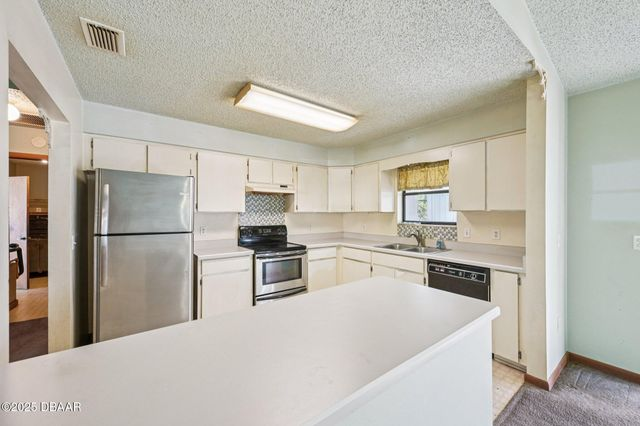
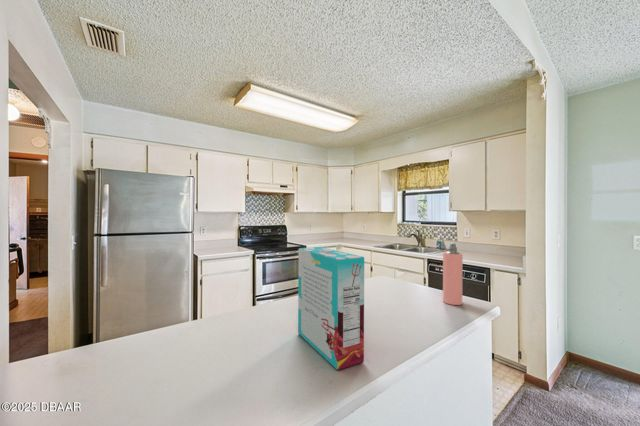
+ spray bottle (452, 272)
+ cereal box (327, 299)
